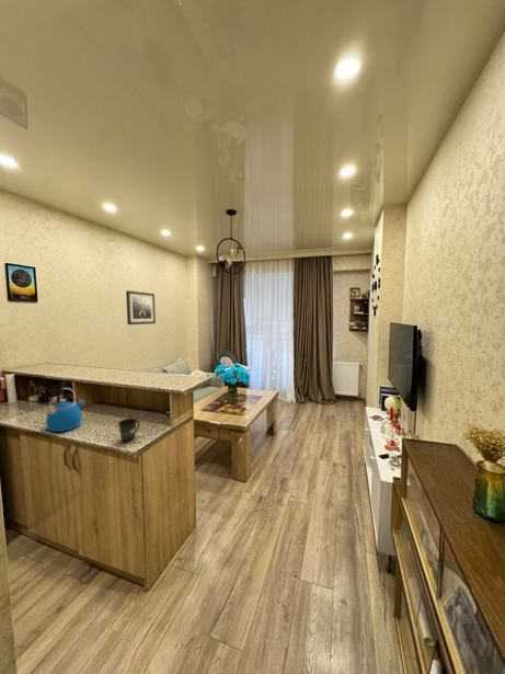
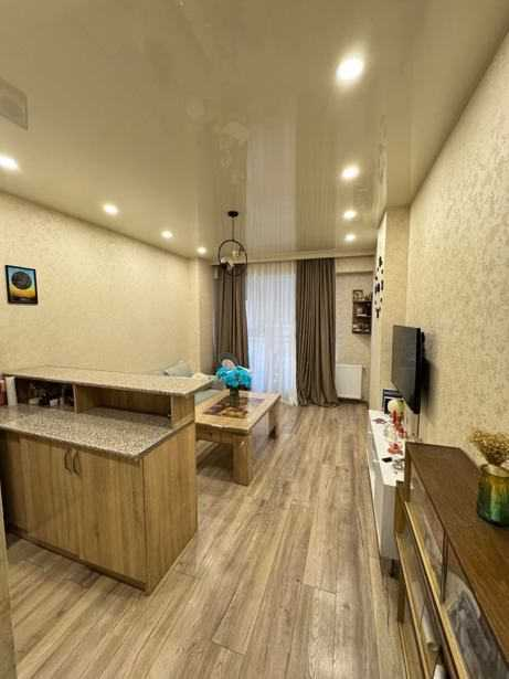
- wall art (141, 308)
- mug (130, 429)
- kettle (67, 405)
